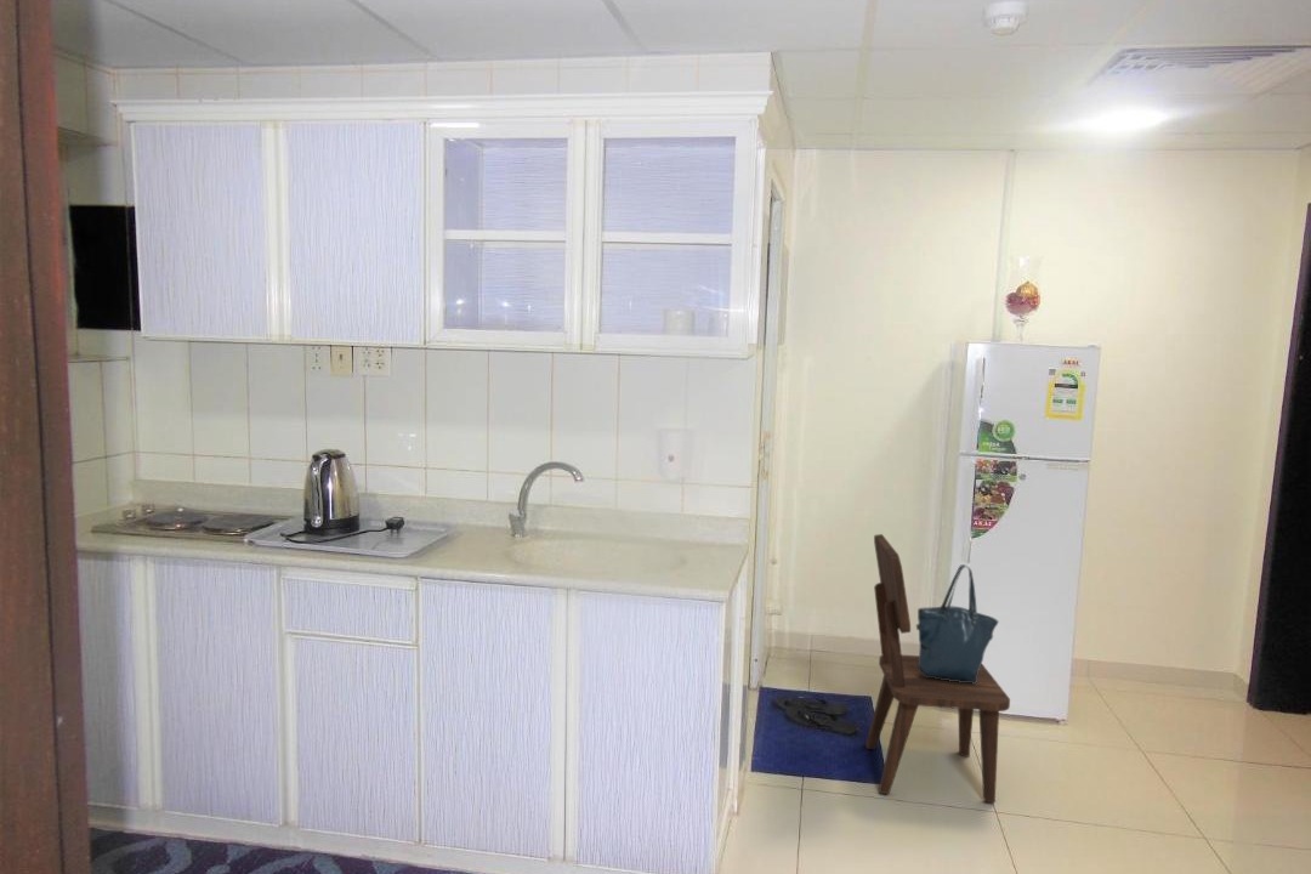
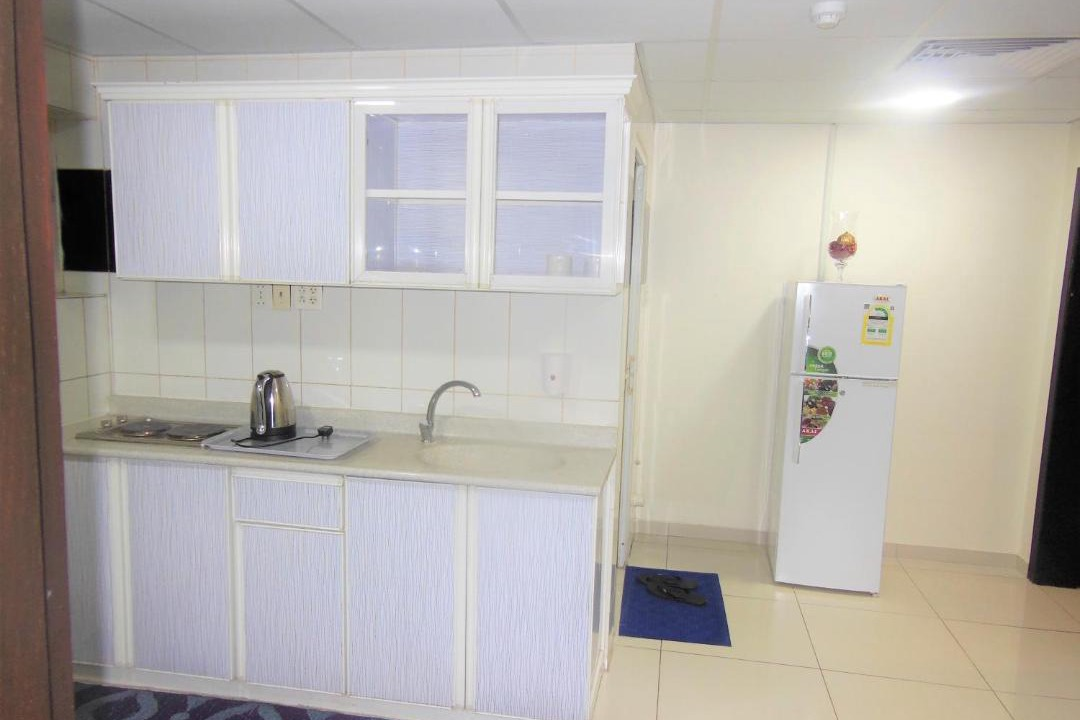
- tote bag (957, 622)
- dining chair (933, 677)
